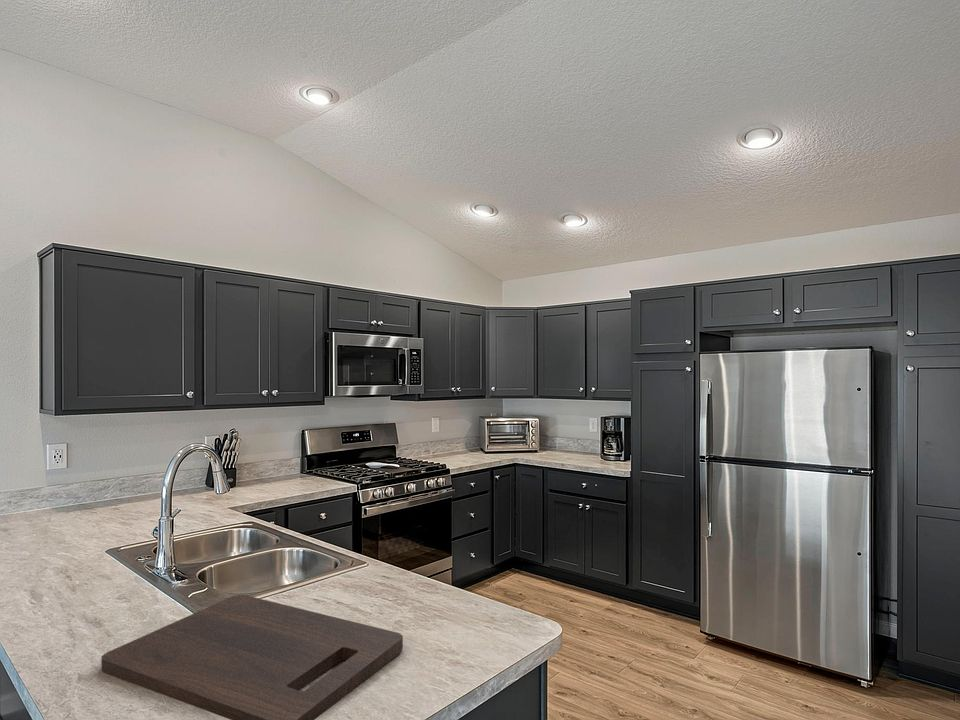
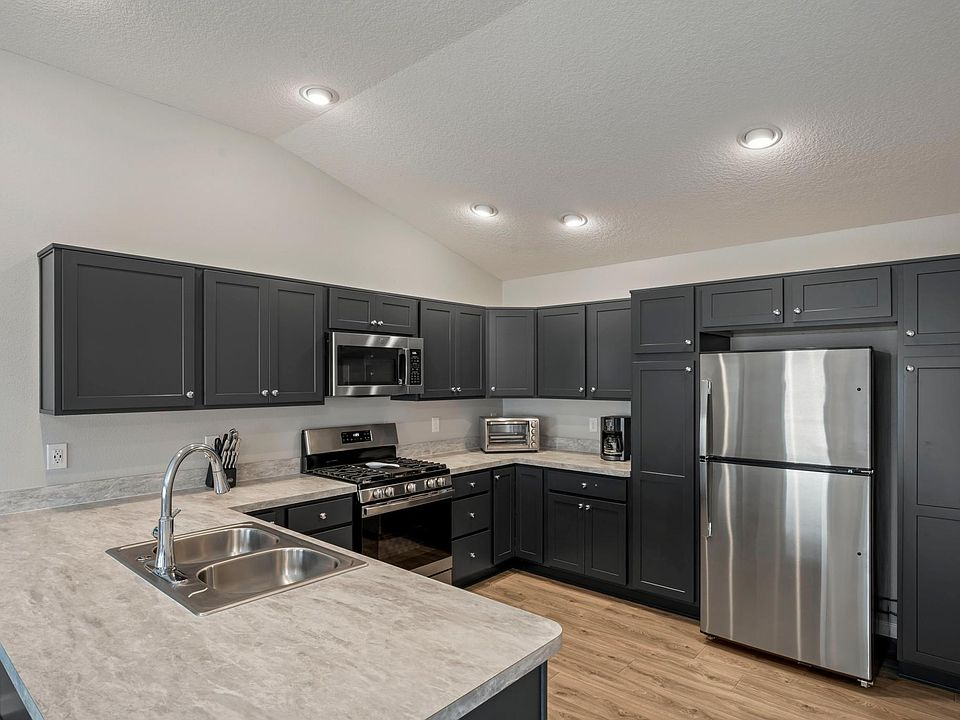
- cutting board (257, 652)
